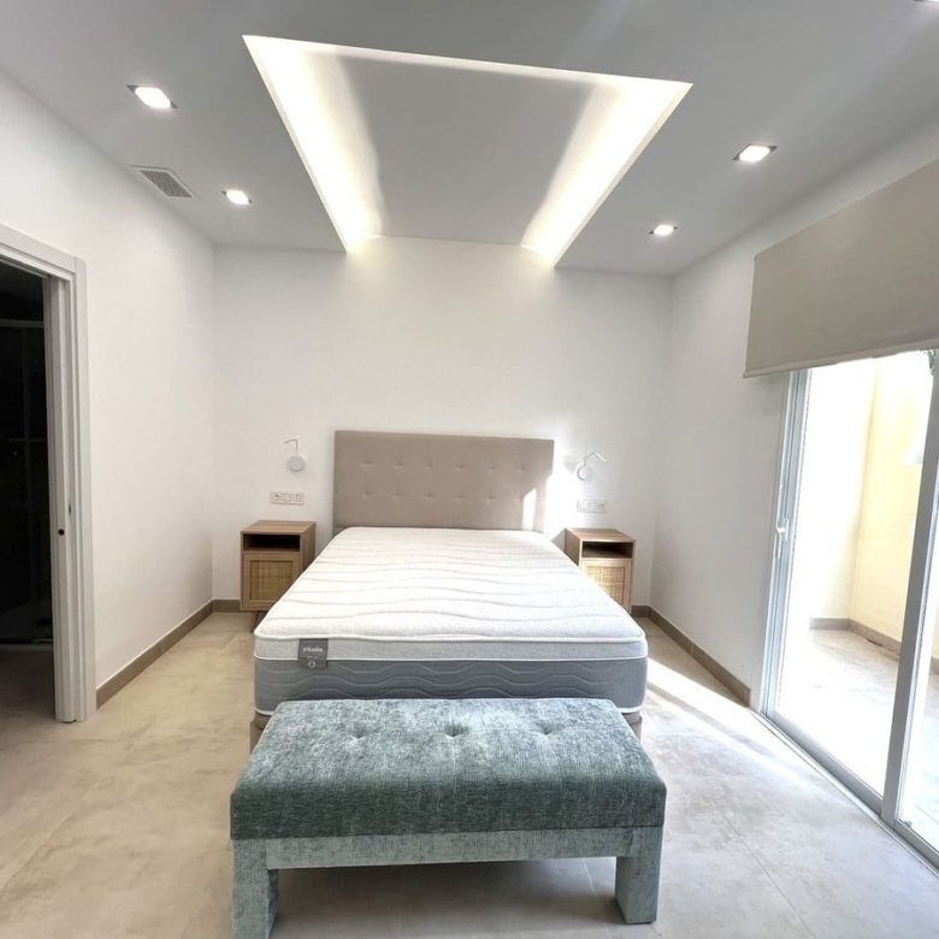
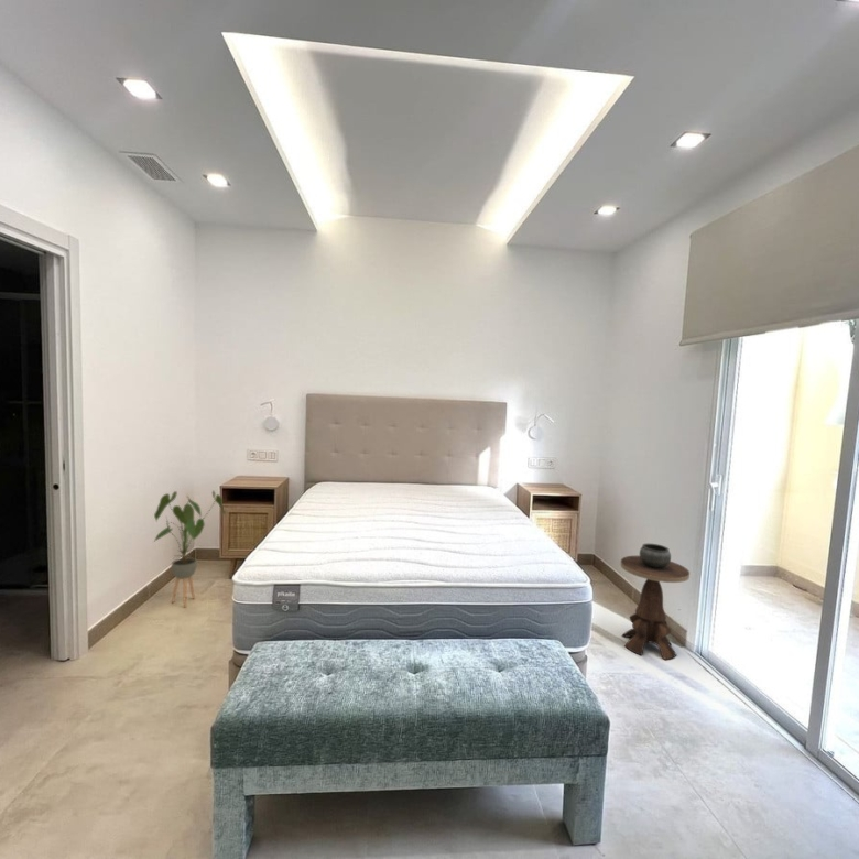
+ side table (651, 596)
+ house plant (183, 545)
